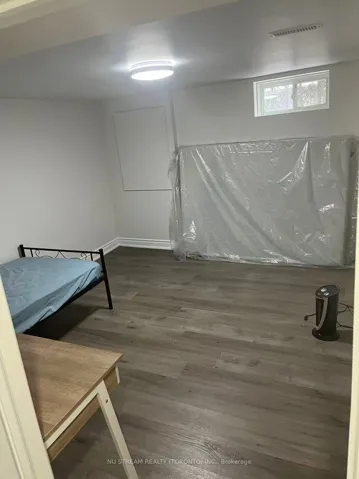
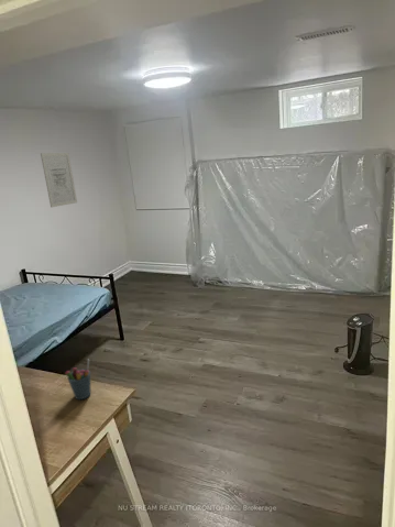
+ pen holder (79, 380)
+ wall art (59, 179)
